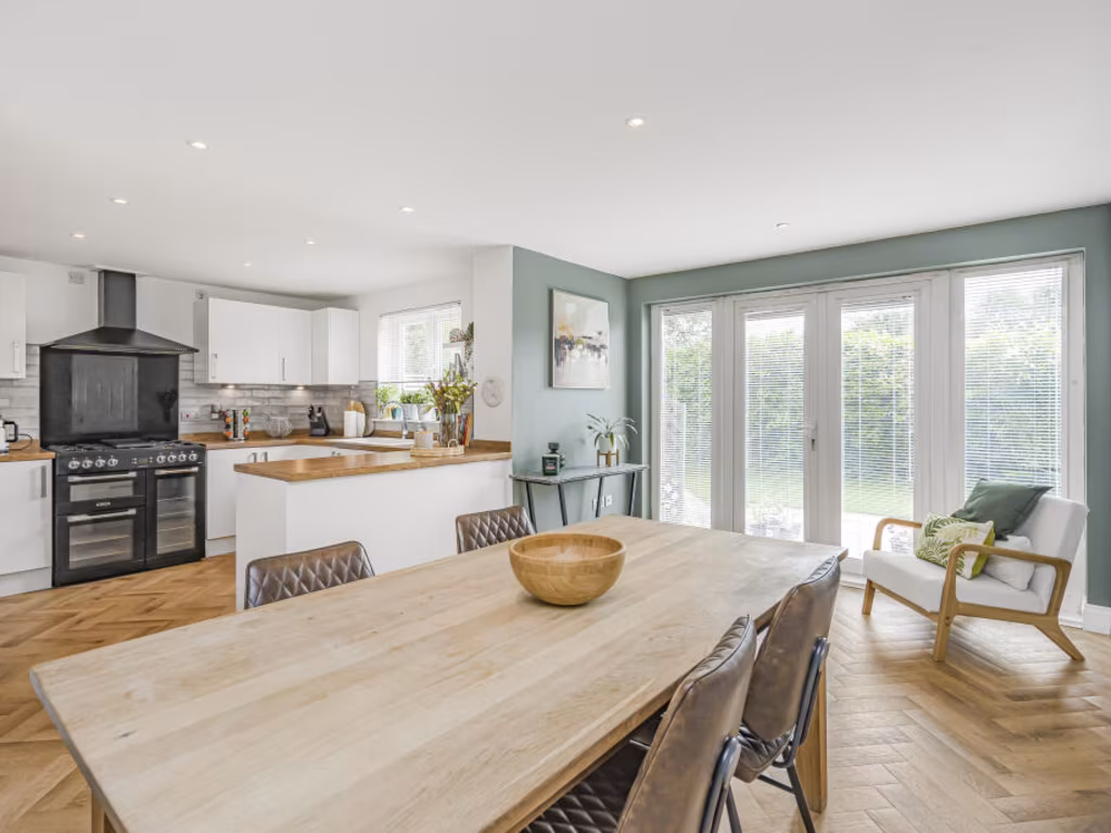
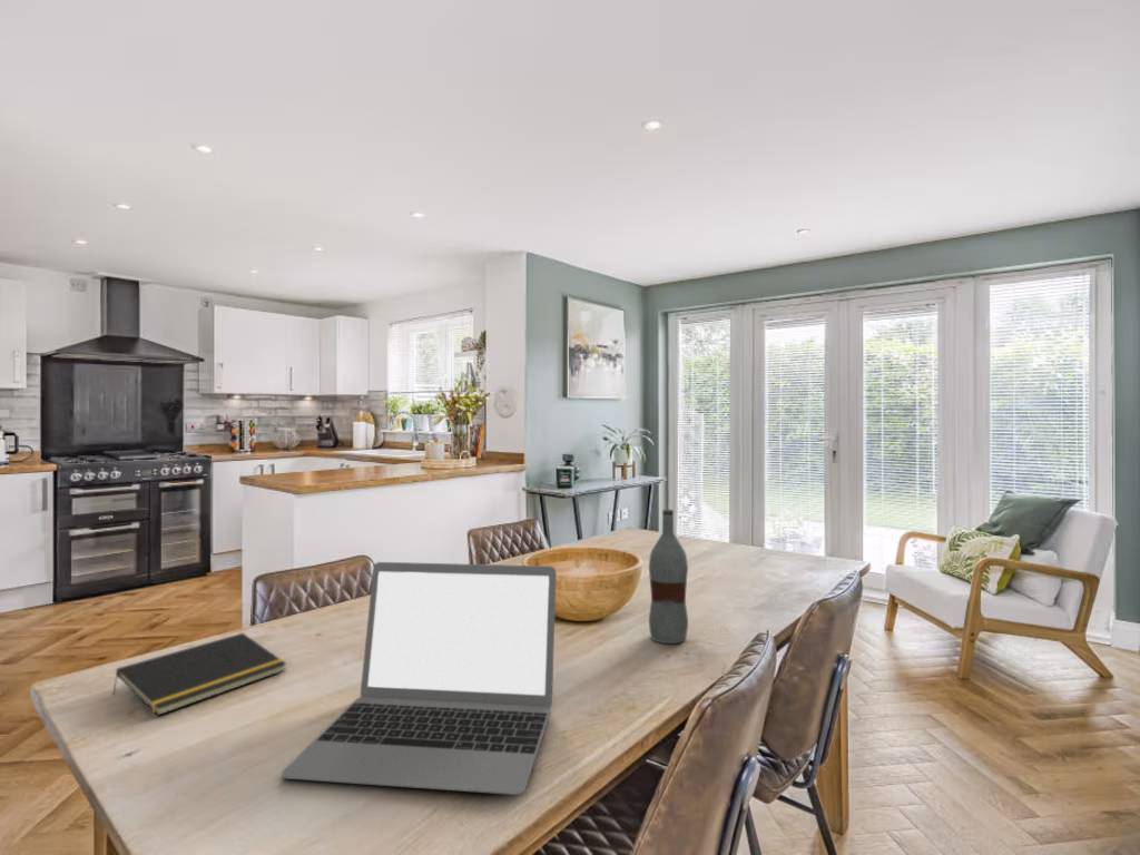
+ notepad (205, 669)
+ laptop (435, 659)
+ bottle (668, 573)
